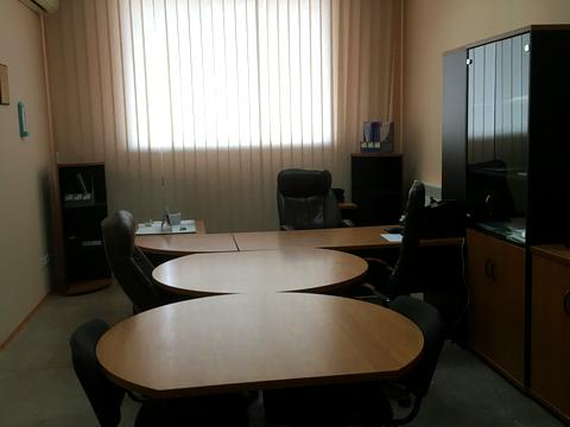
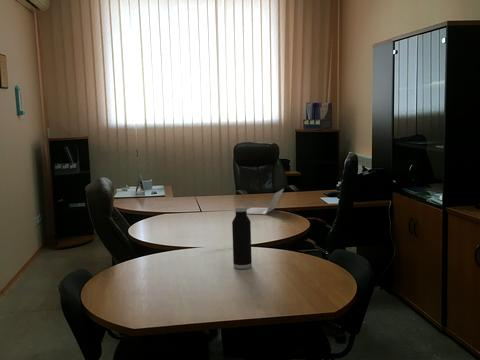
+ water bottle (241, 237)
+ laptop (270, 204)
